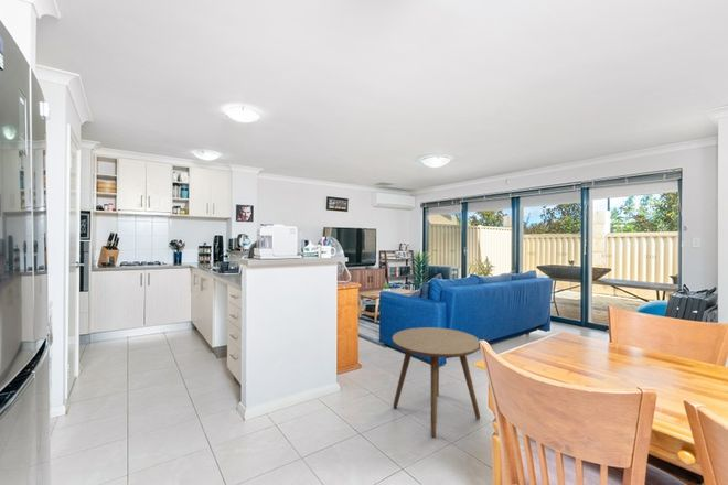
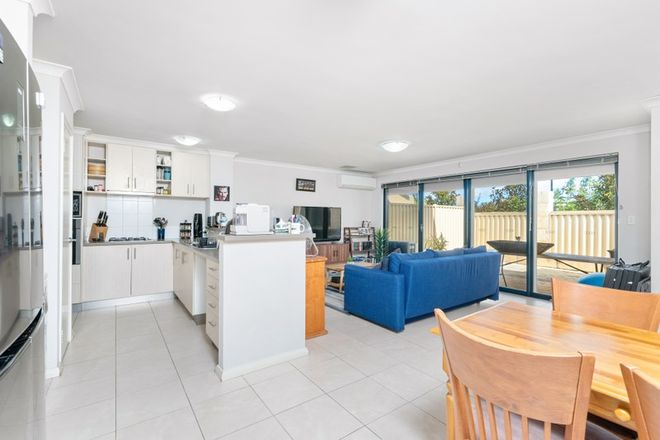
- side table (435, 376)
